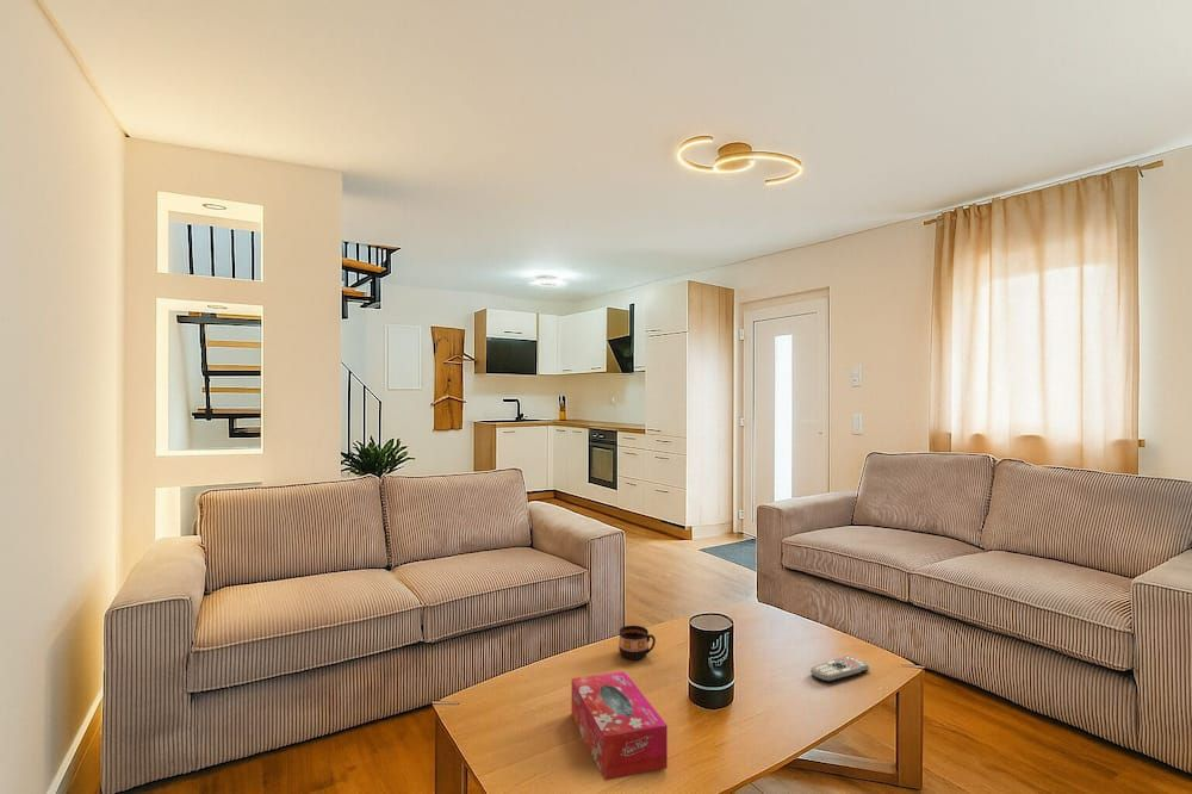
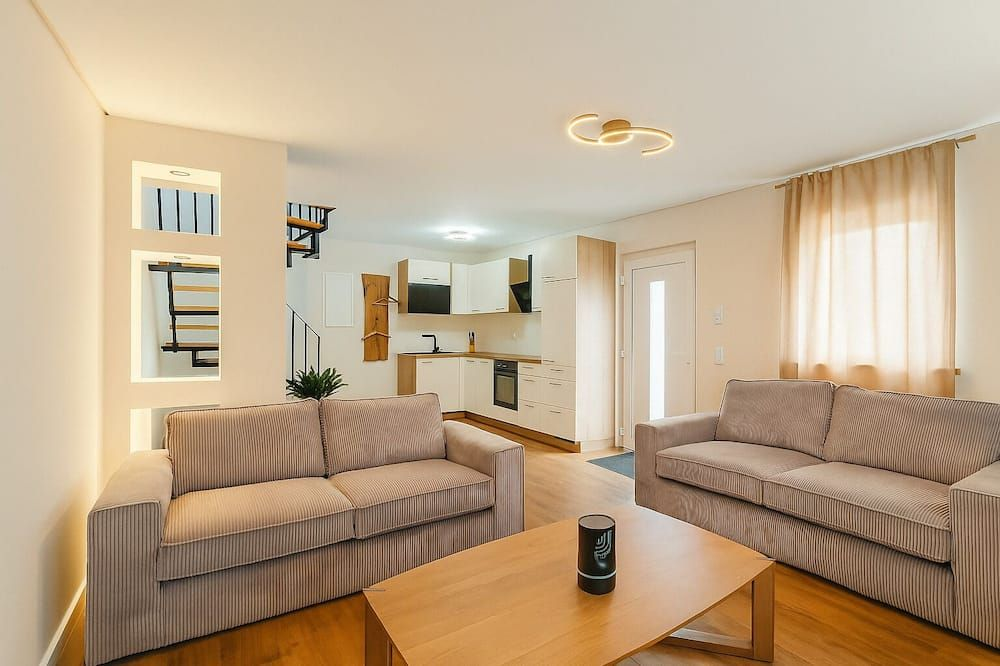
- cup (634, 643)
- tissue box (615, 719)
- remote control (838, 669)
